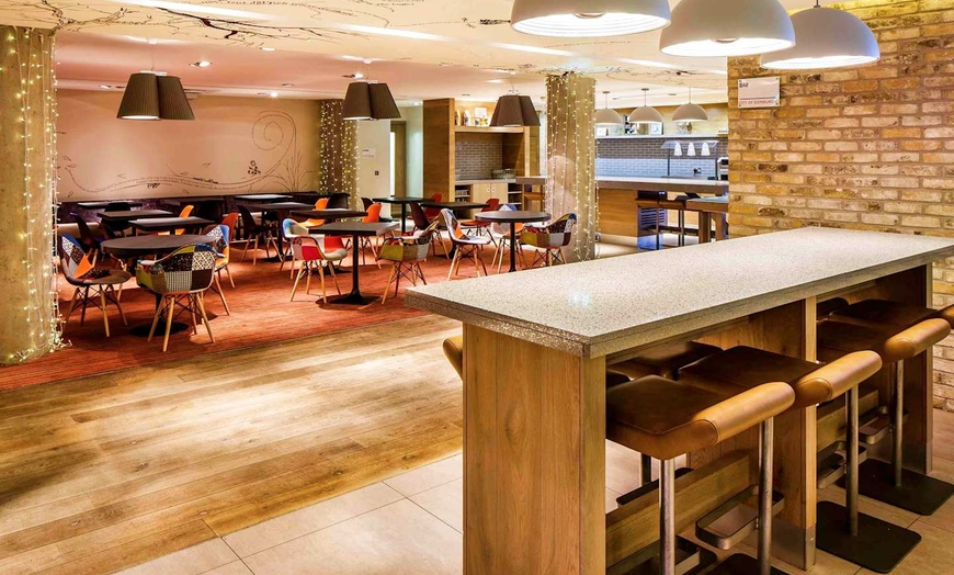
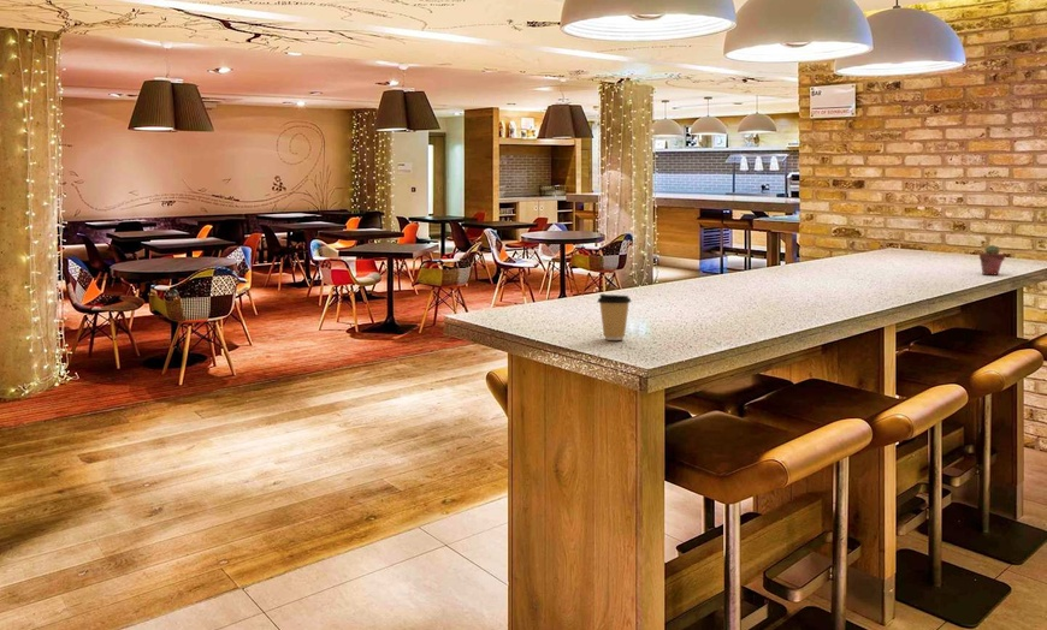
+ potted succulent (992, 258)
+ coffee cup (614, 316)
